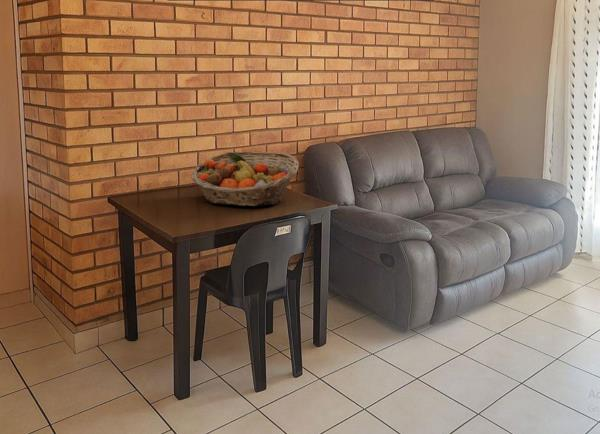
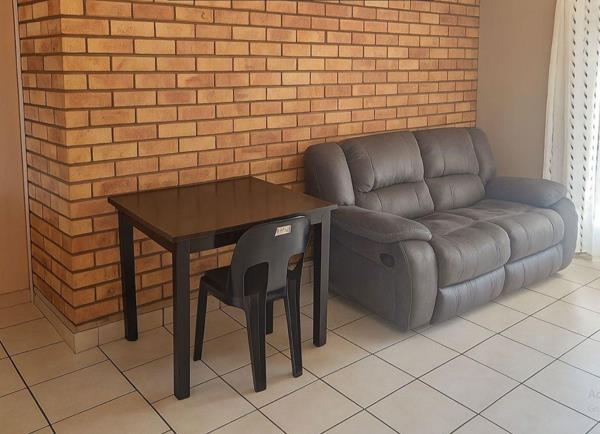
- fruit basket (245, 177)
